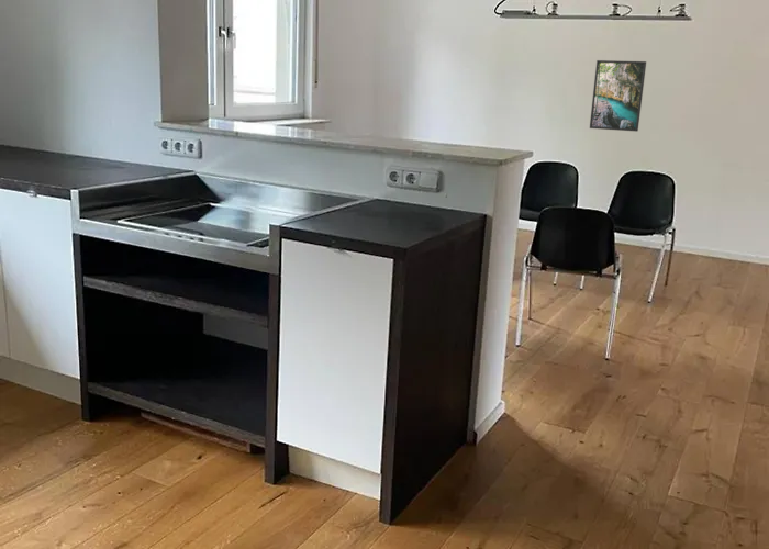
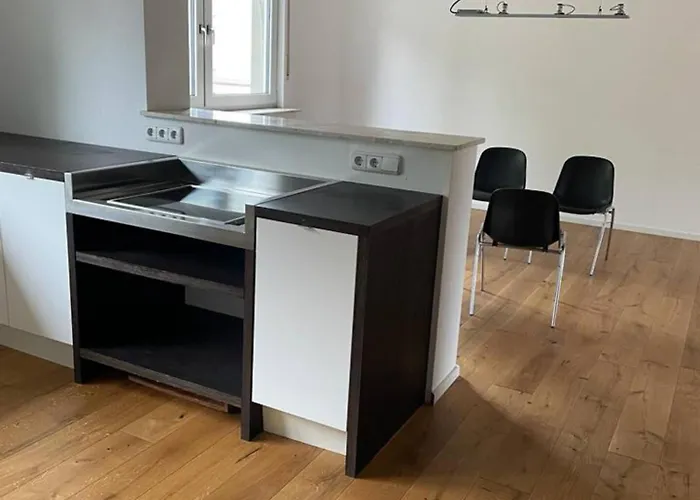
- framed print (616, 96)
